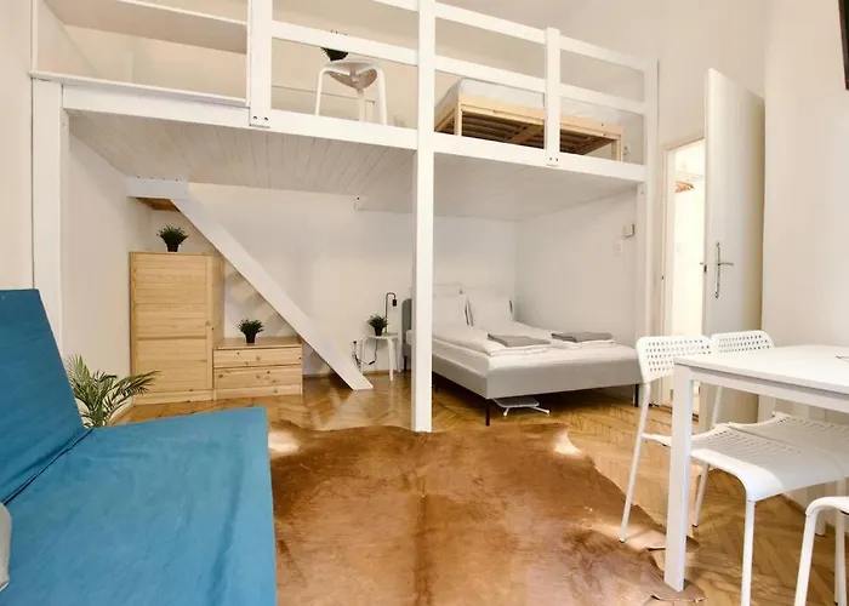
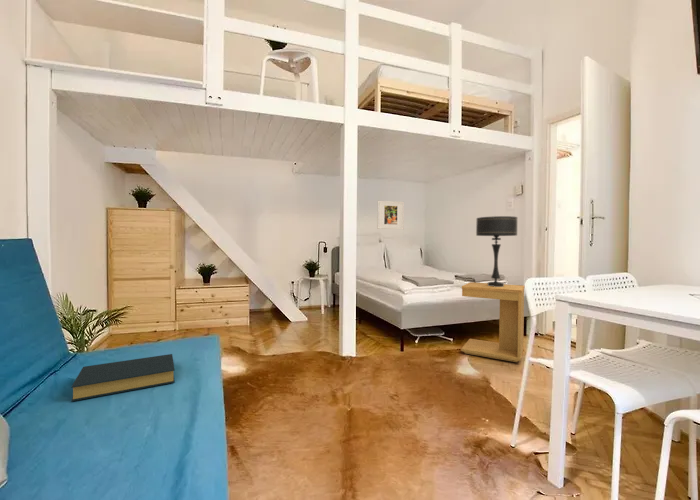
+ side table (499, 319)
+ hardback book (128, 374)
+ table lamp (496, 251)
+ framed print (390, 215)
